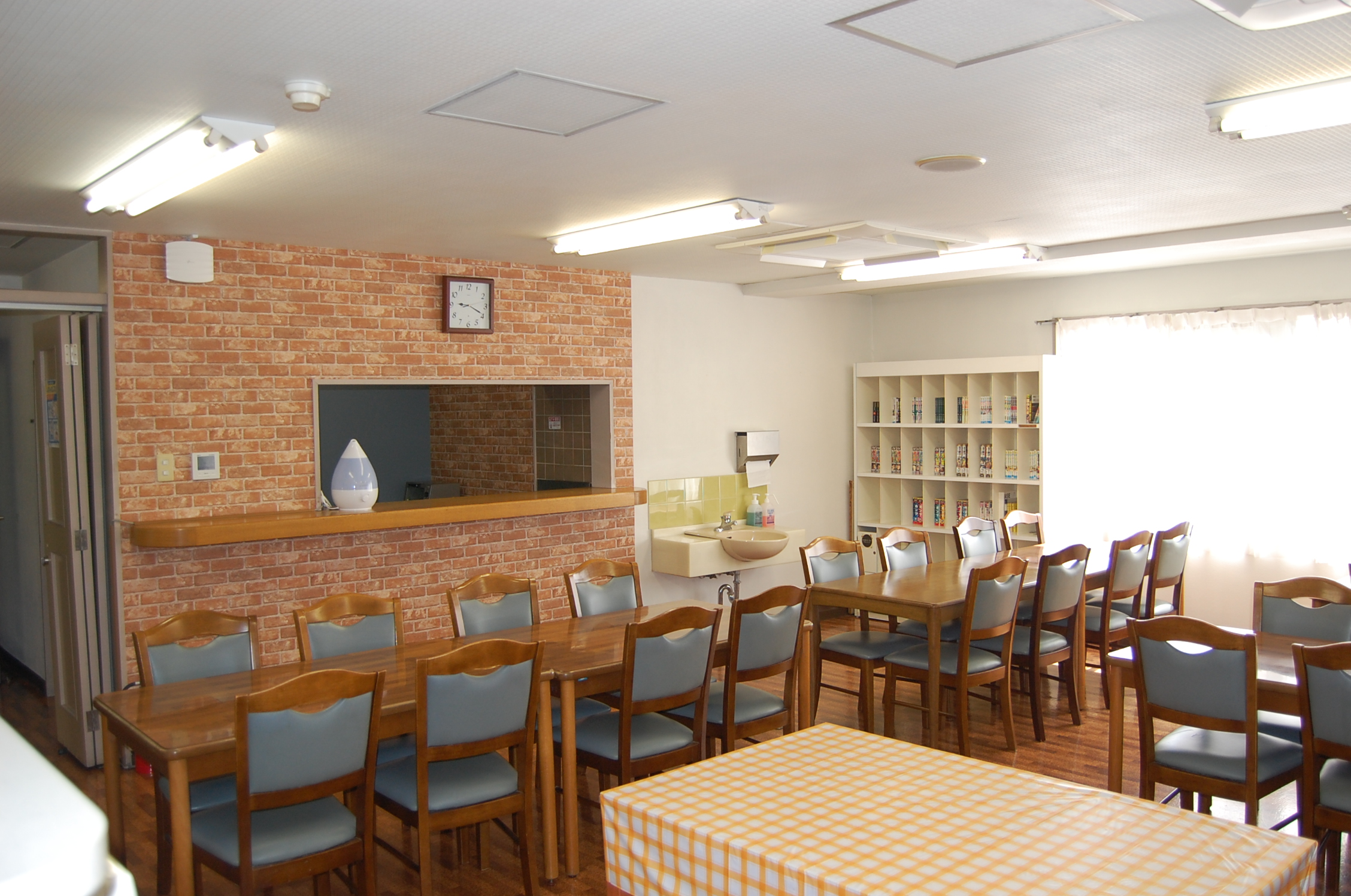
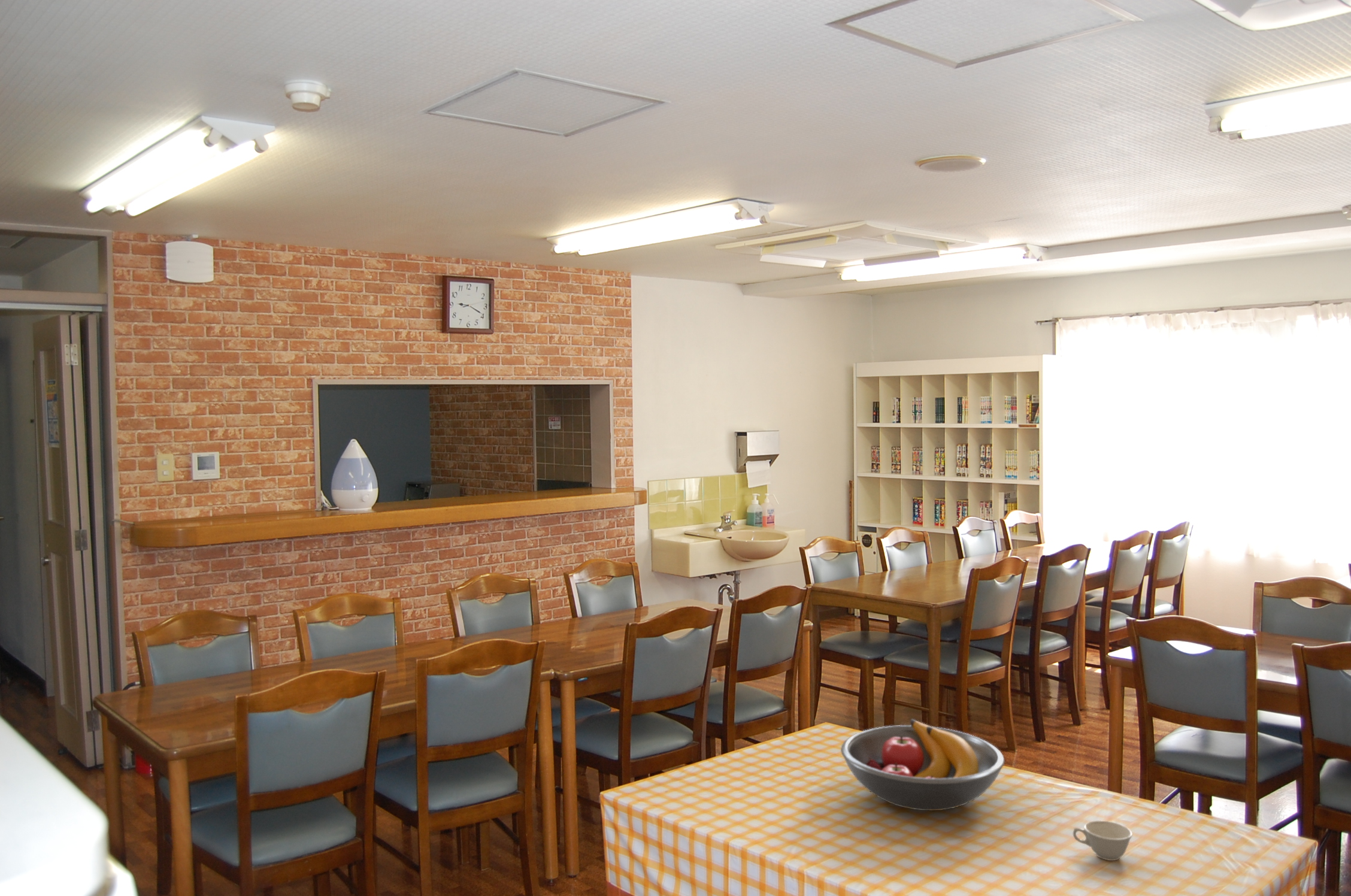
+ teacup (1102, 841)
+ fruit bowl (921, 767)
